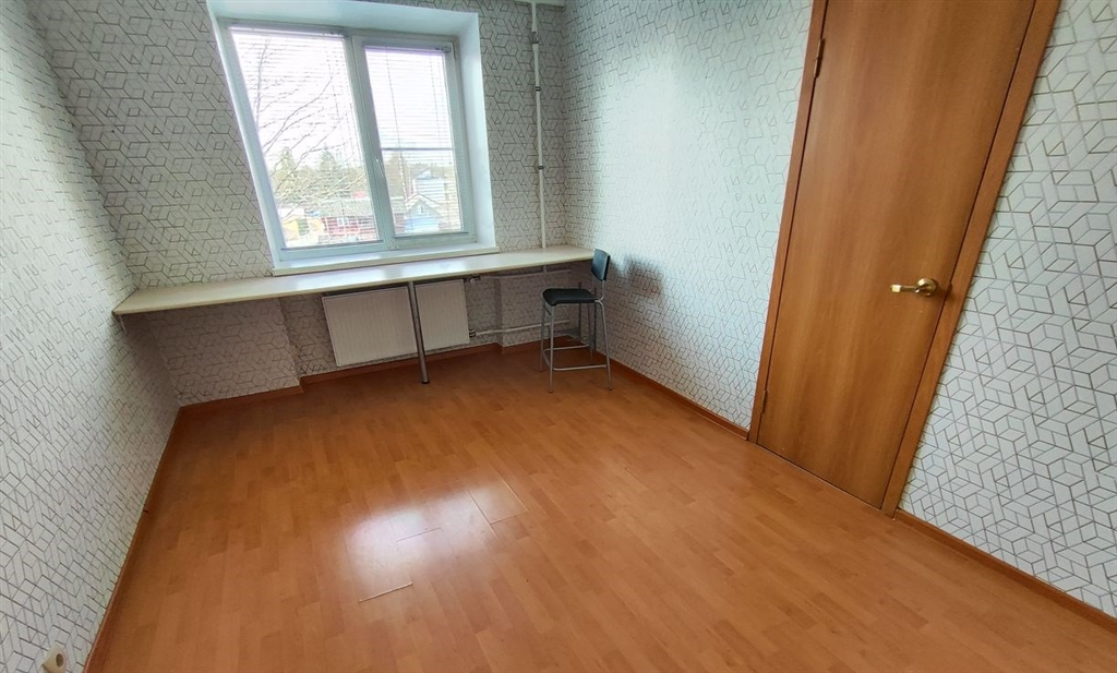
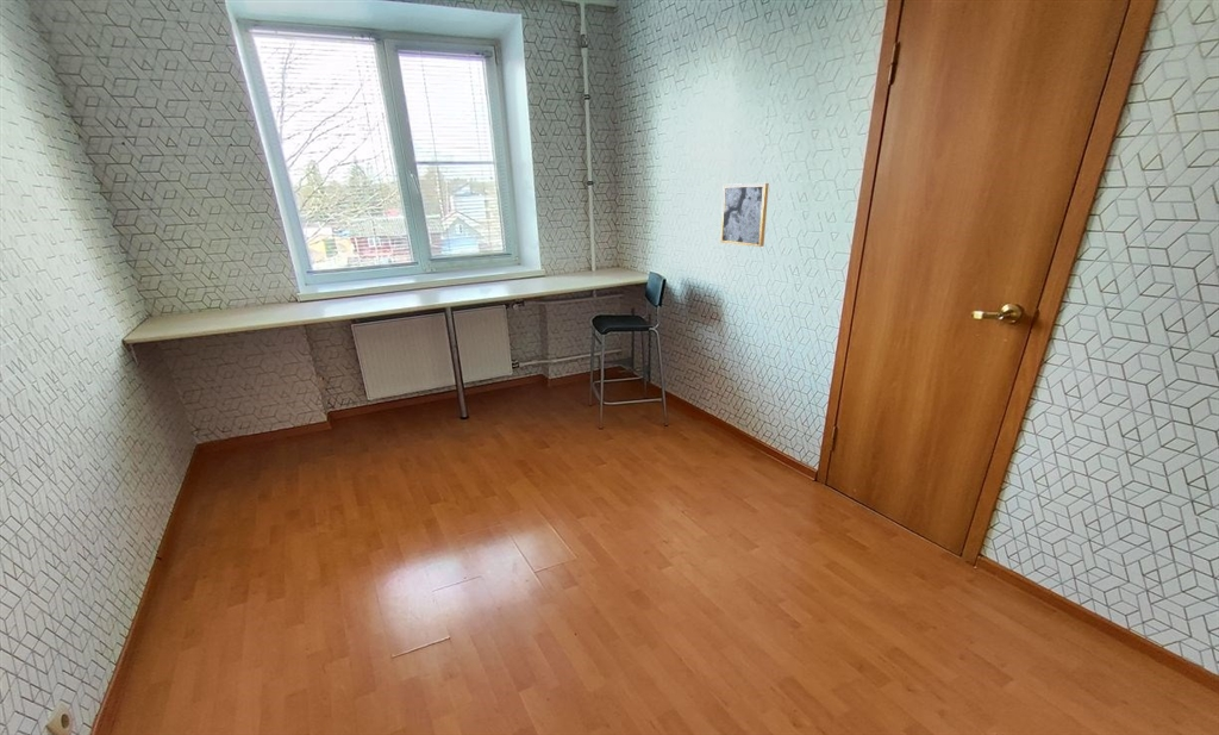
+ wall art (743, 214)
